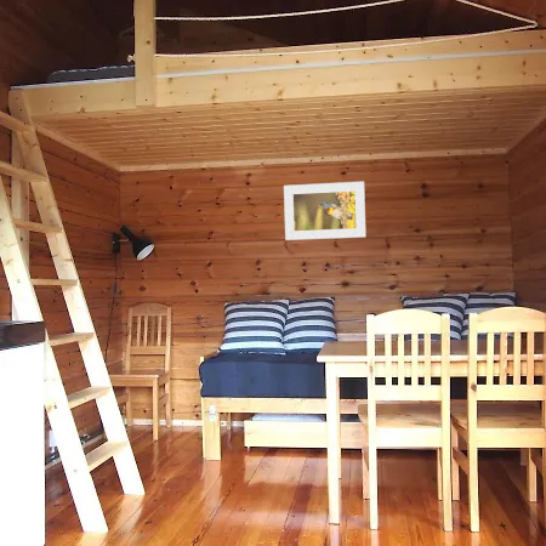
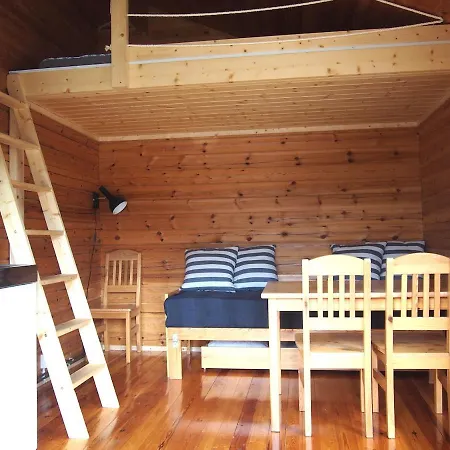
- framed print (324, 211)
